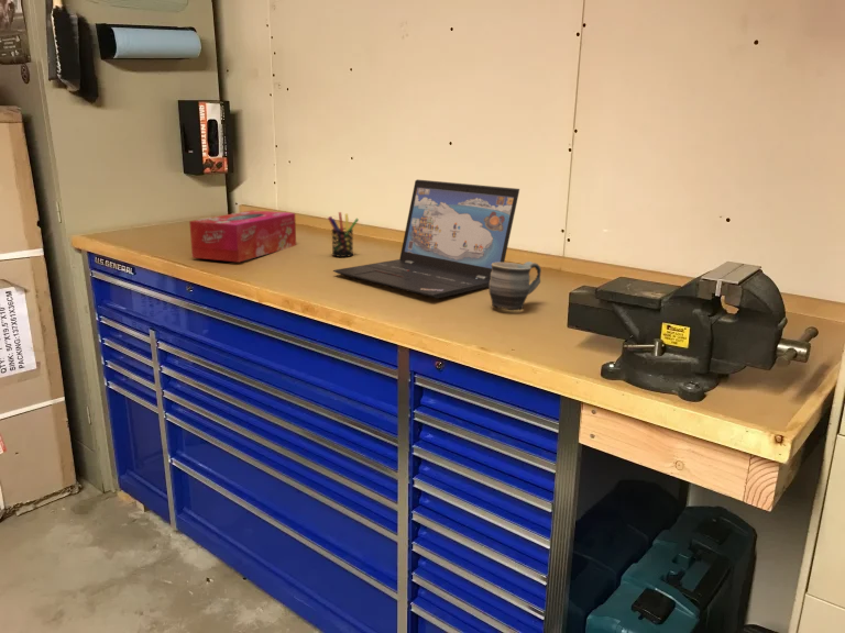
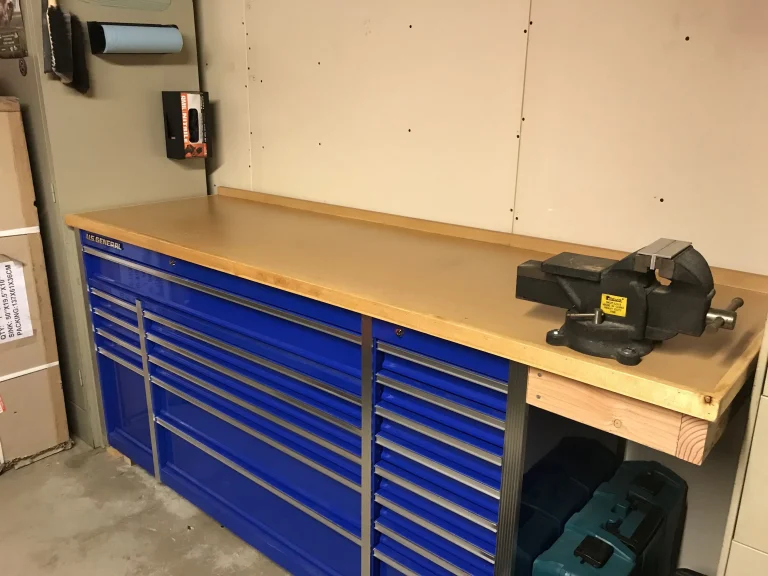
- mug (514, 284)
- tissue box (245, 234)
- pen holder (344, 233)
- laptop (424, 233)
